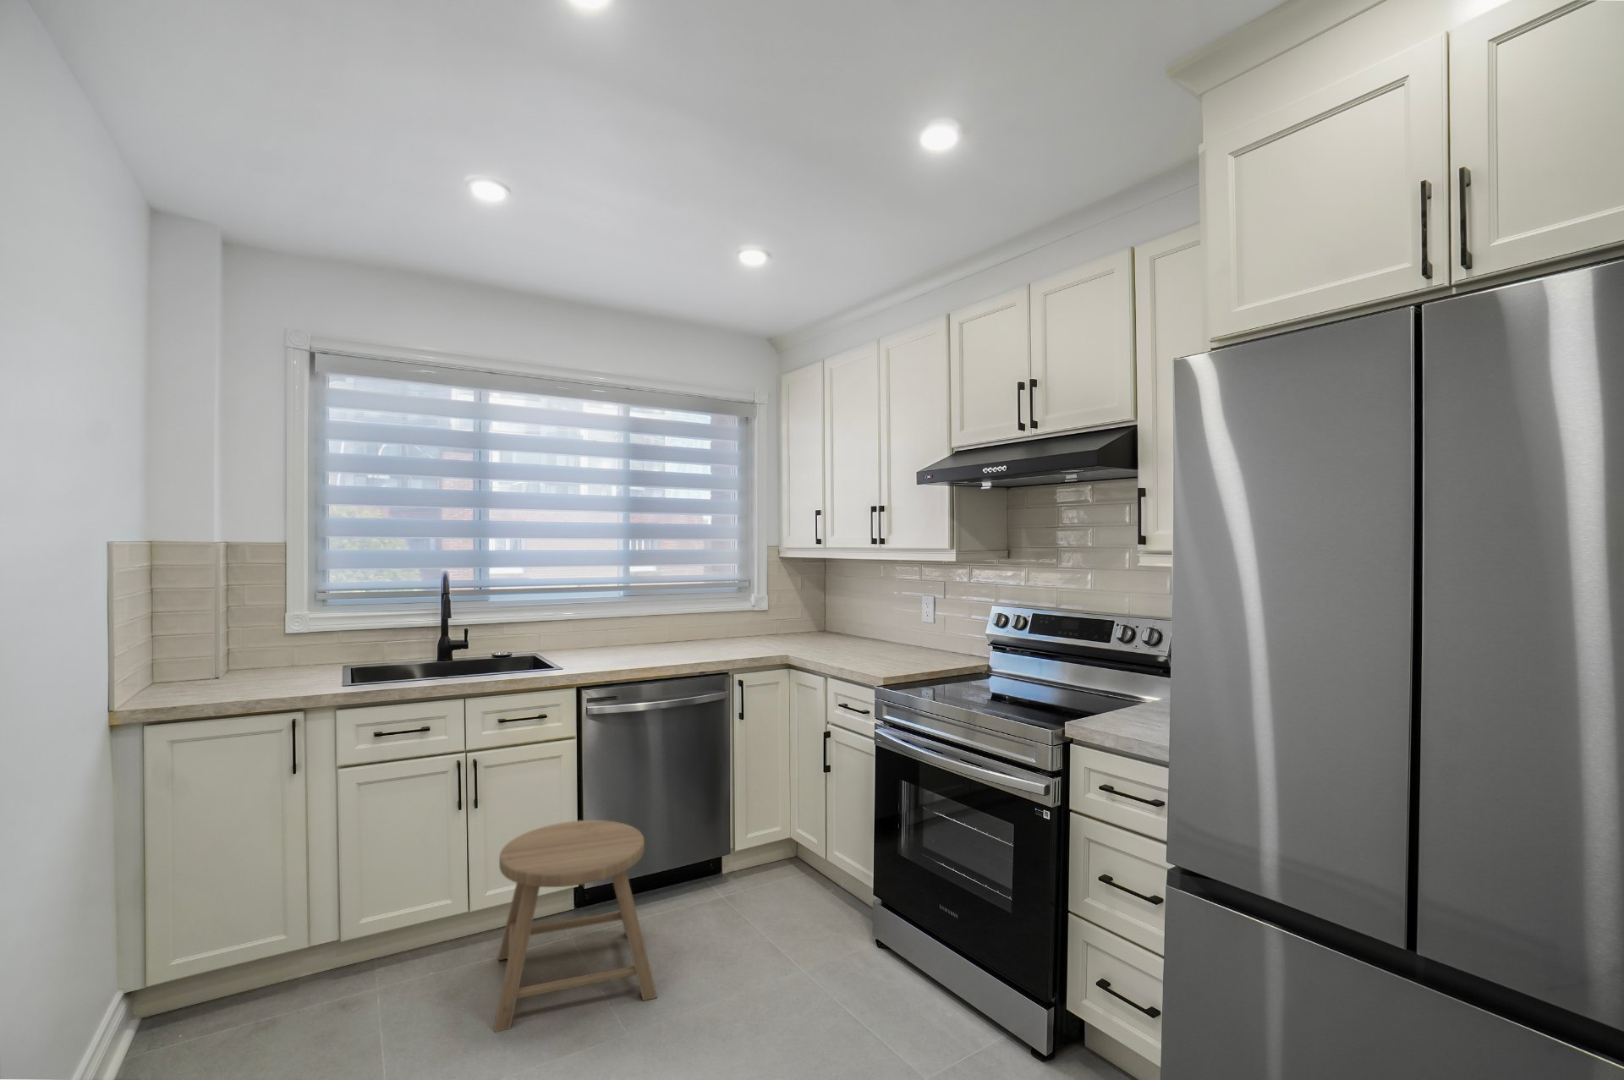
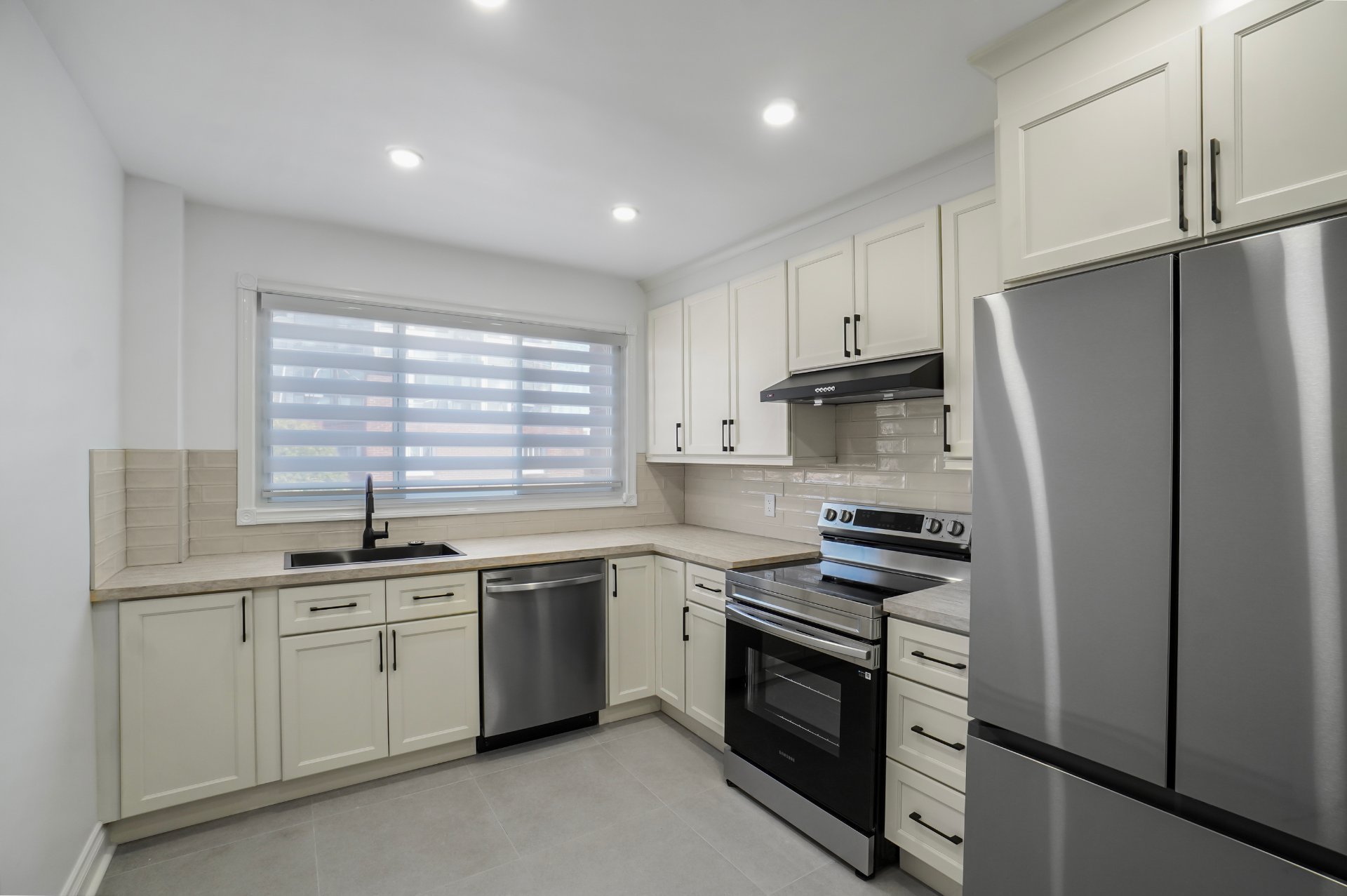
- stool (574, 920)
